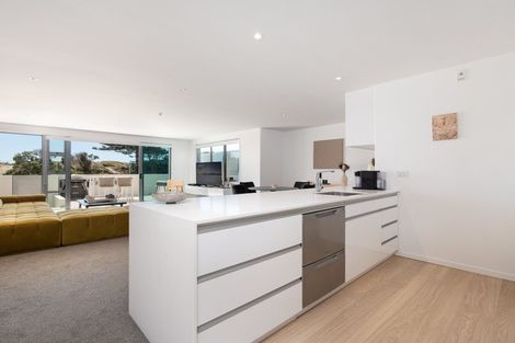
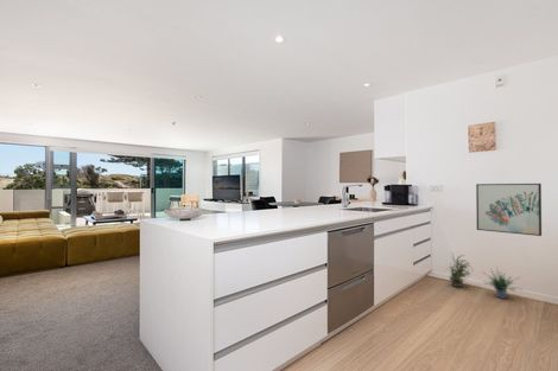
+ potted plant (459, 270)
+ potted plant (501, 281)
+ wall art (506, 207)
